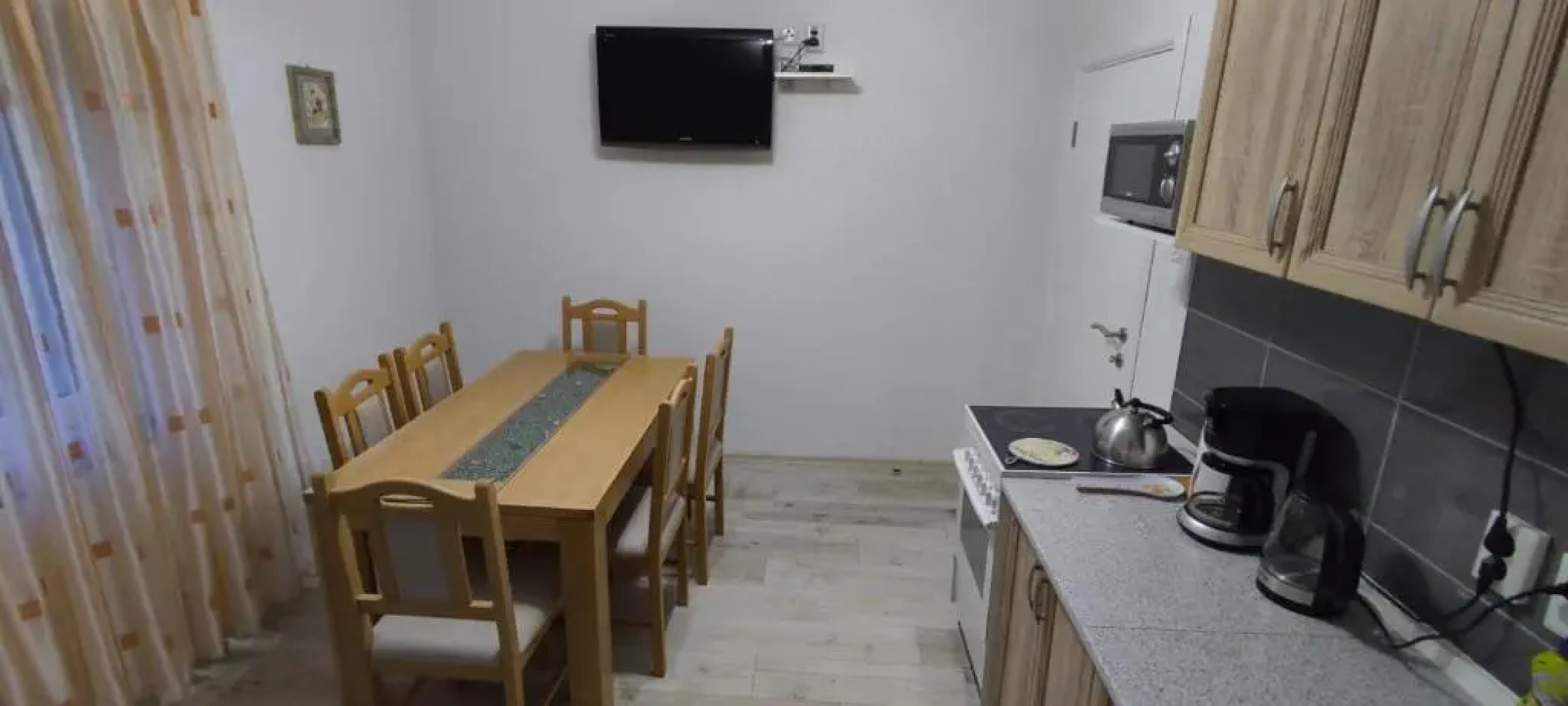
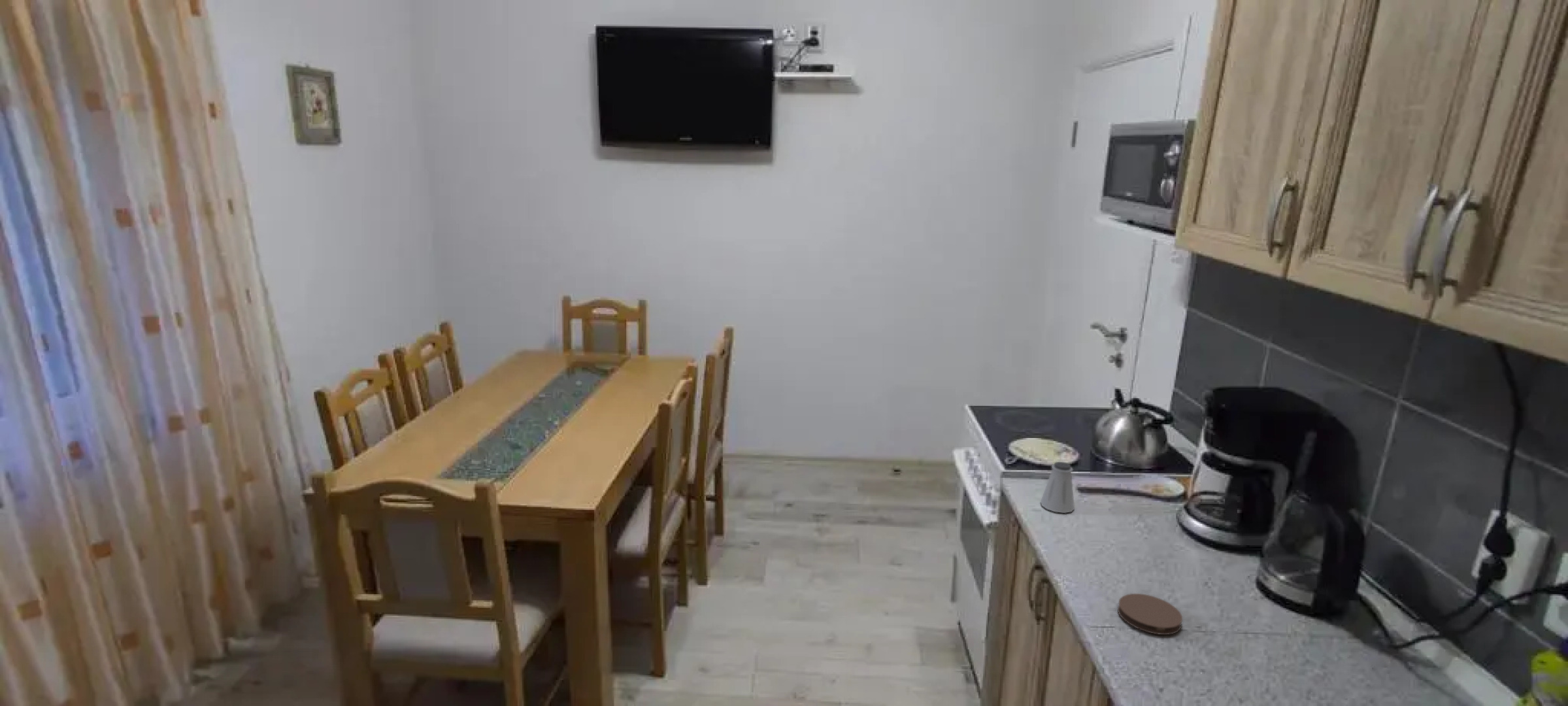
+ saltshaker (1059, 485)
+ coaster (1149, 613)
